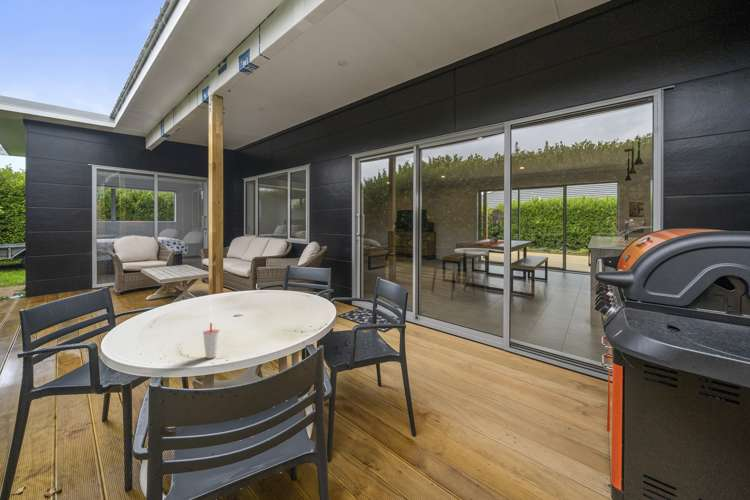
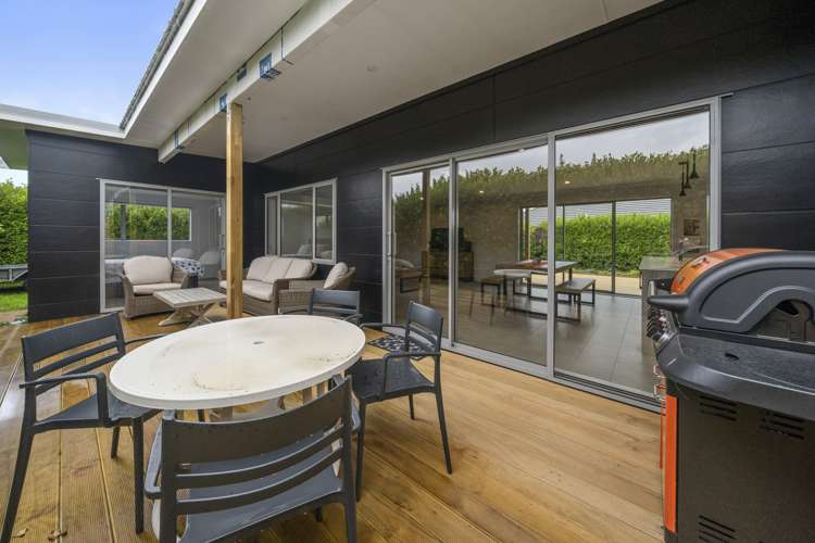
- cup (211, 339)
